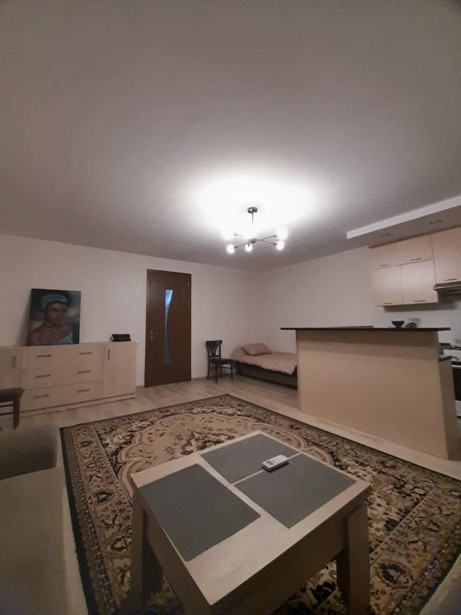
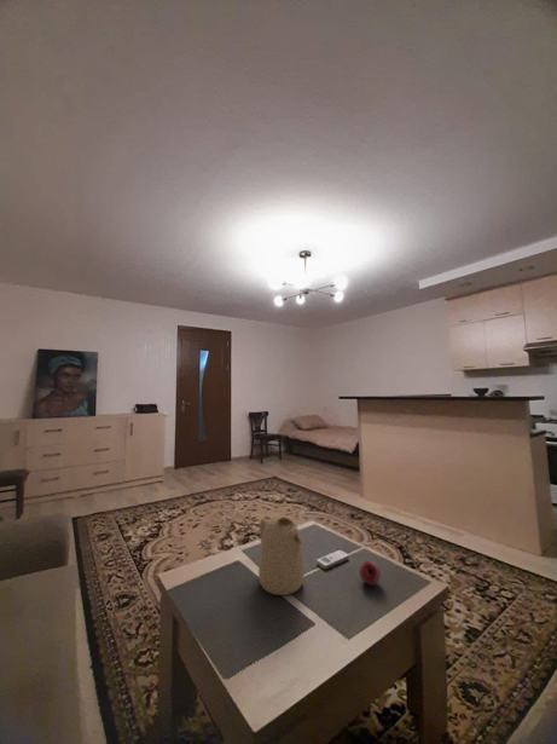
+ kettle (278, 548)
+ fruit (370, 572)
